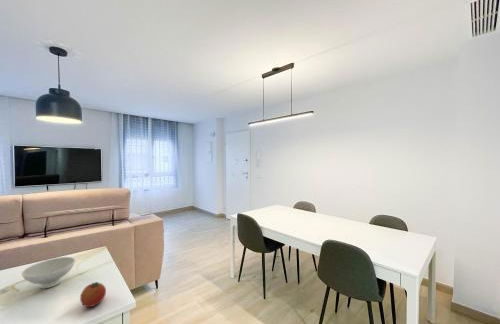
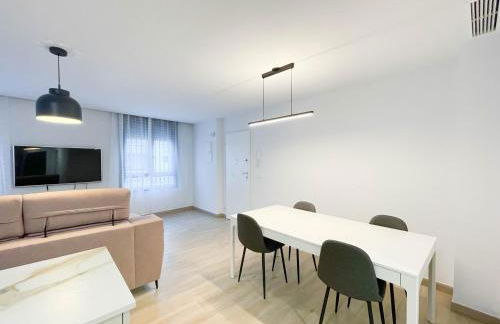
- bowl (50, 274)
- fruit (93, 292)
